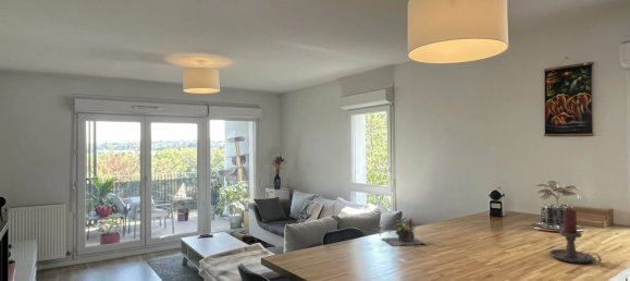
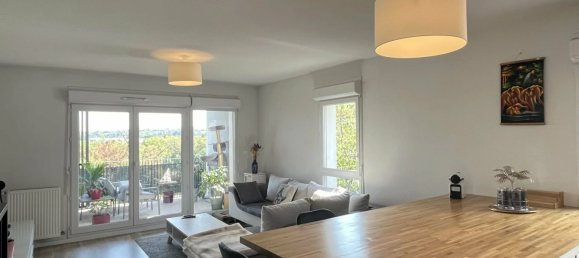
- plant (402, 230)
- candle holder (576, 234)
